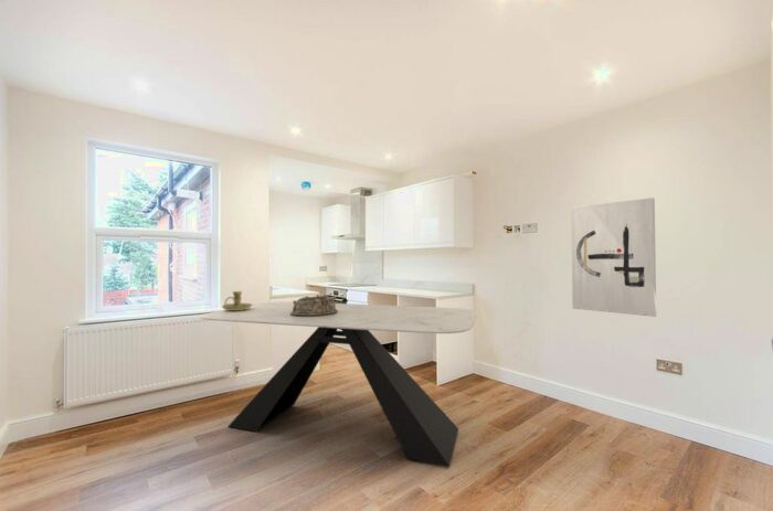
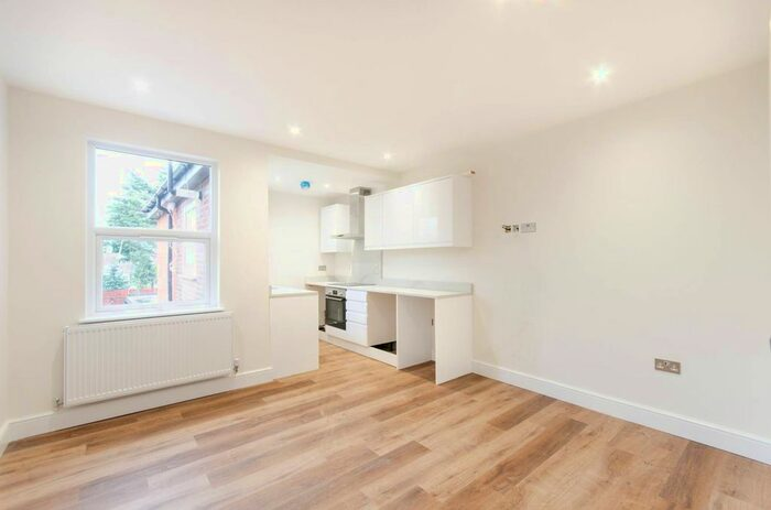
- wall art (610, 257)
- dining table (358, 361)
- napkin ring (315, 305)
- candle holder (235, 300)
